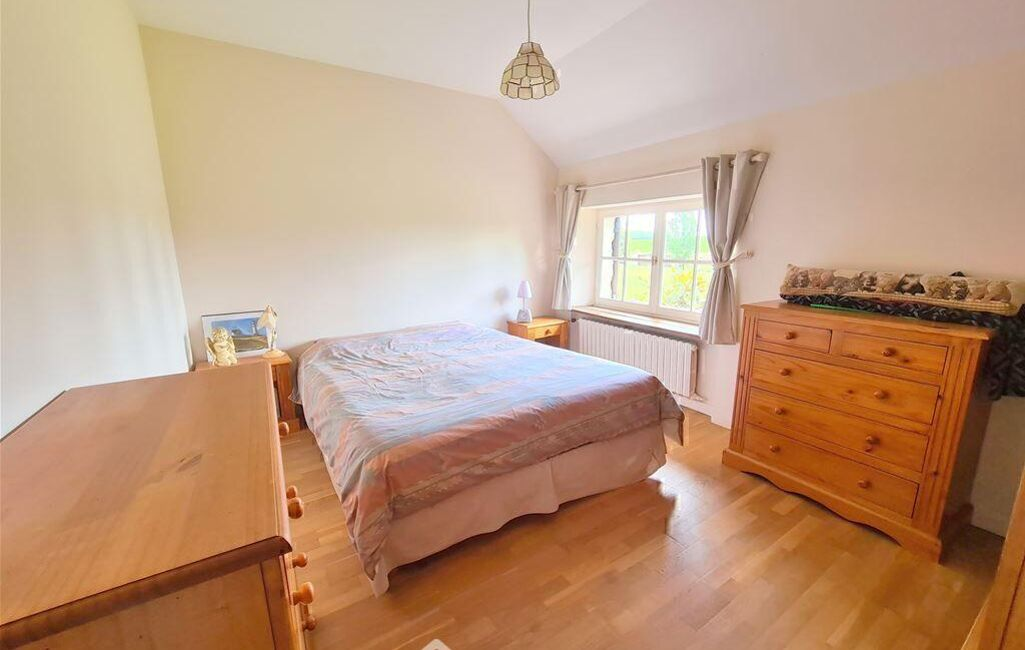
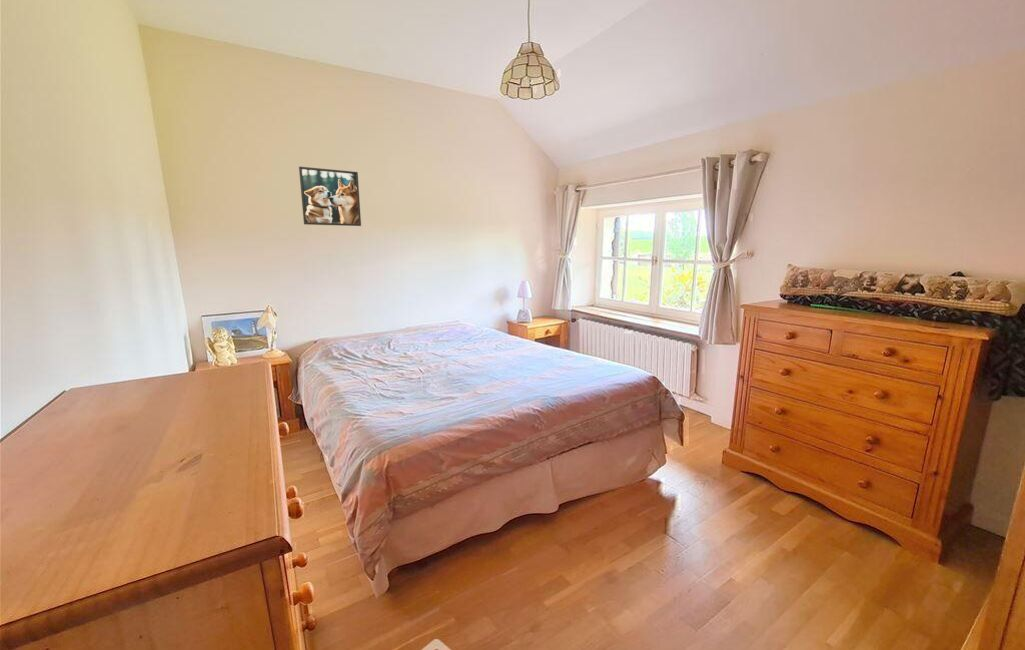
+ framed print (331, 197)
